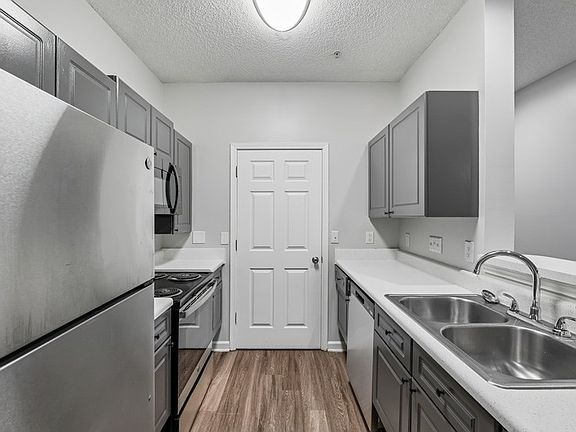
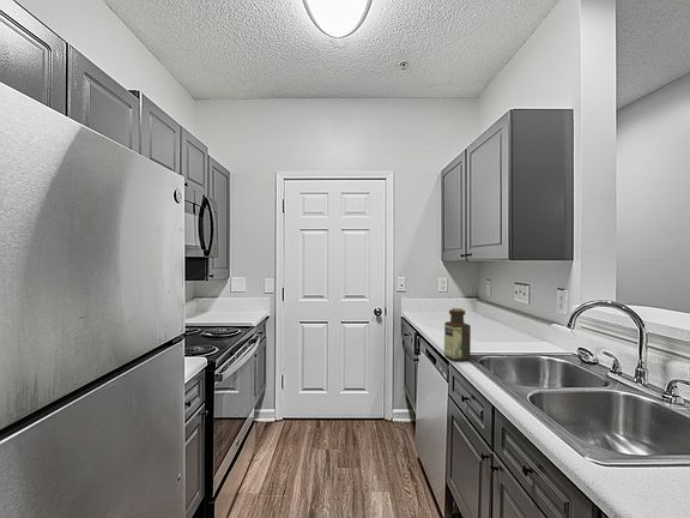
+ bottle (456, 333)
